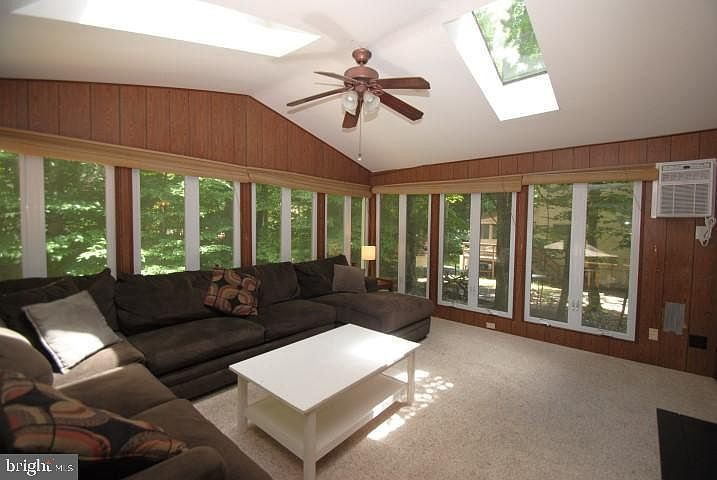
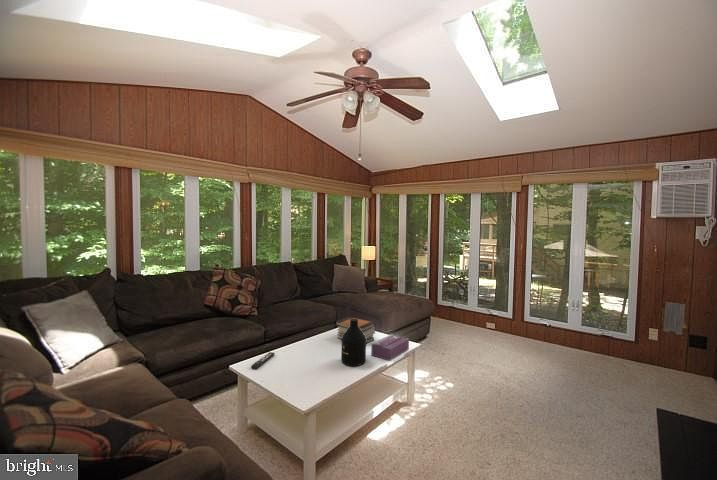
+ book stack (359, 327)
+ bottle (353, 340)
+ remote control (263, 359)
+ tissue box (390, 346)
